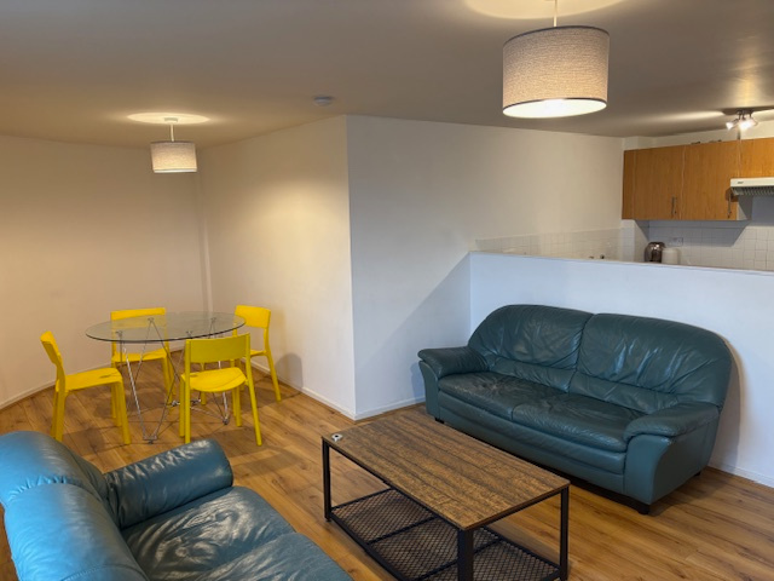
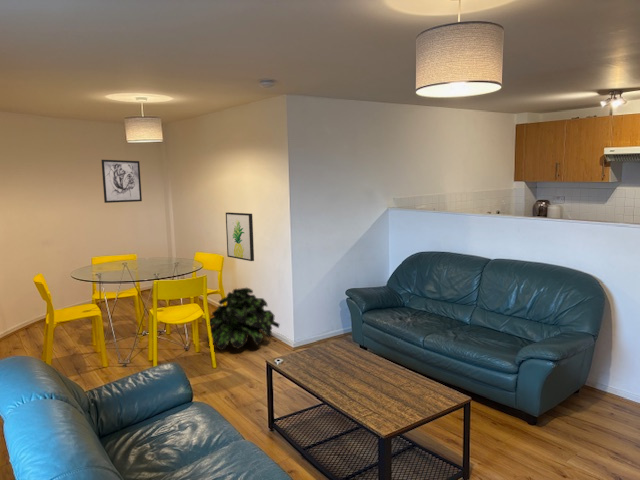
+ potted plant (242, 314)
+ wall art (239, 236)
+ wall art (122, 181)
